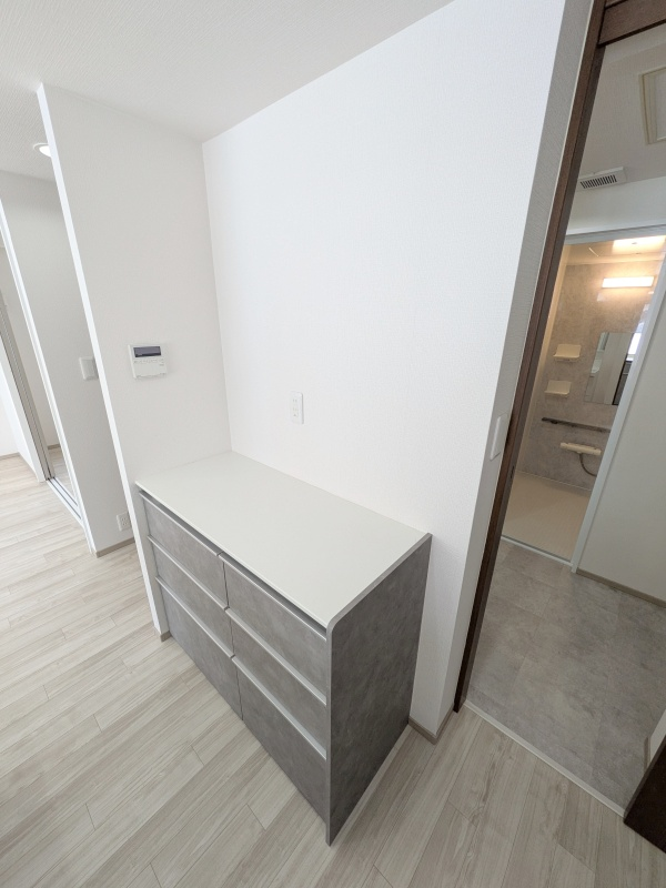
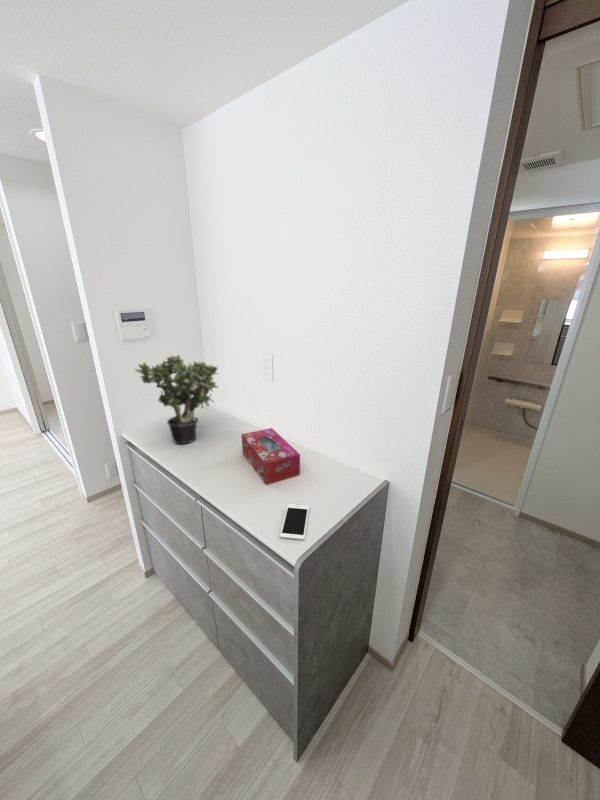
+ cell phone (295, 520)
+ potted plant (183, 399)
+ tissue box (269, 453)
